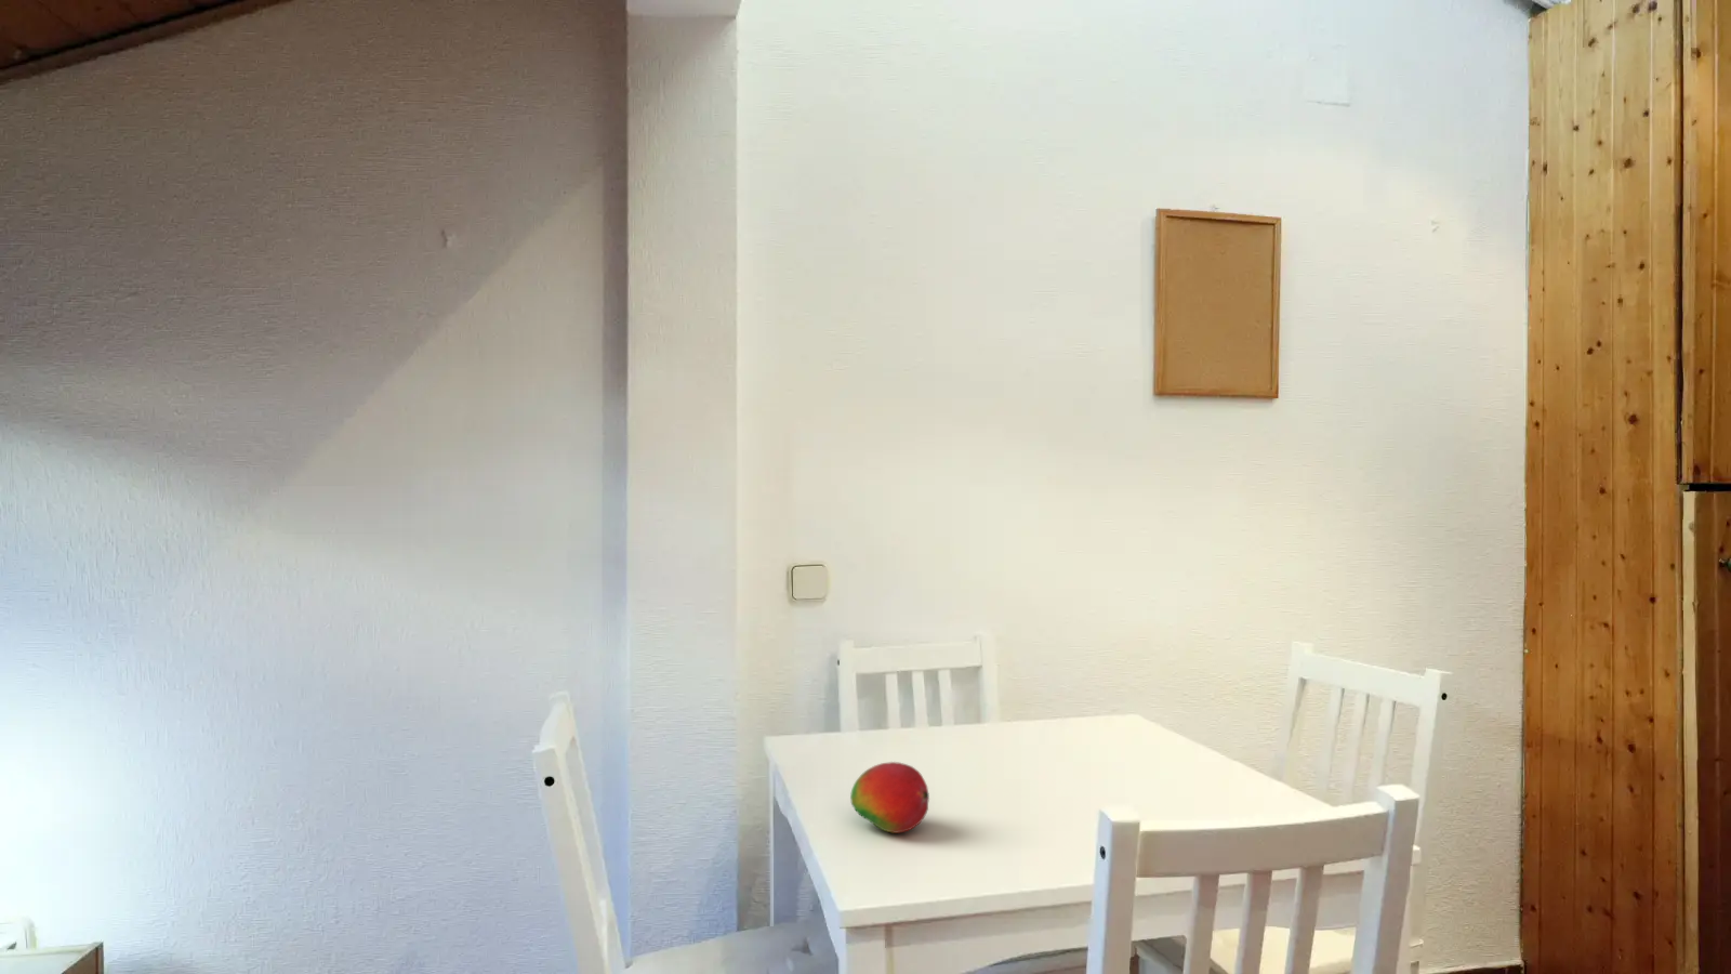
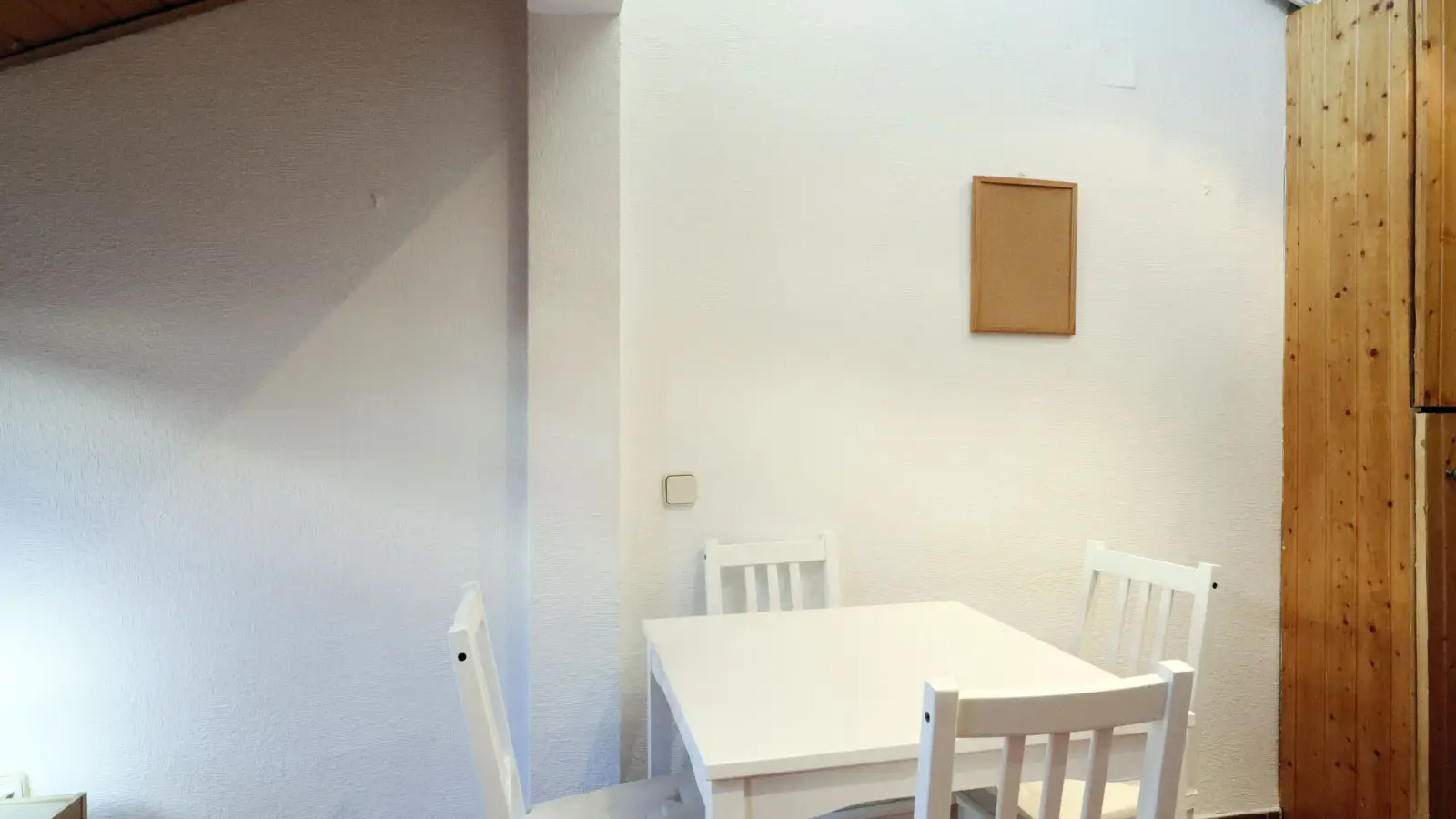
- fruit (889, 796)
